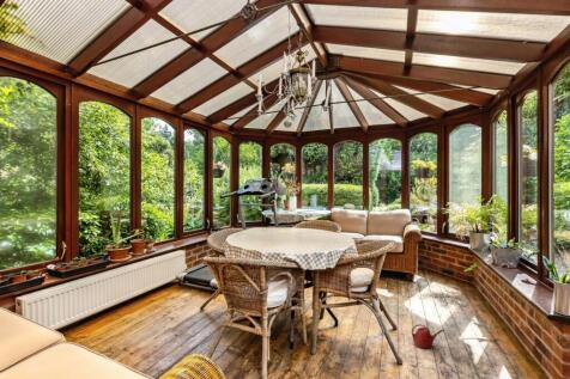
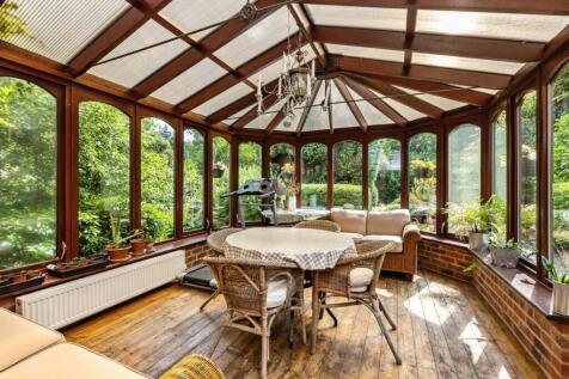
- watering can (428, 335)
